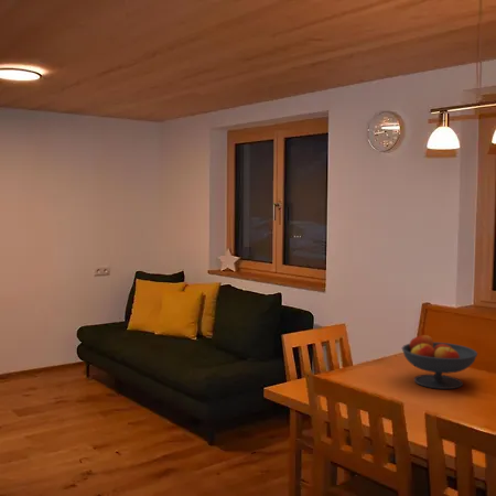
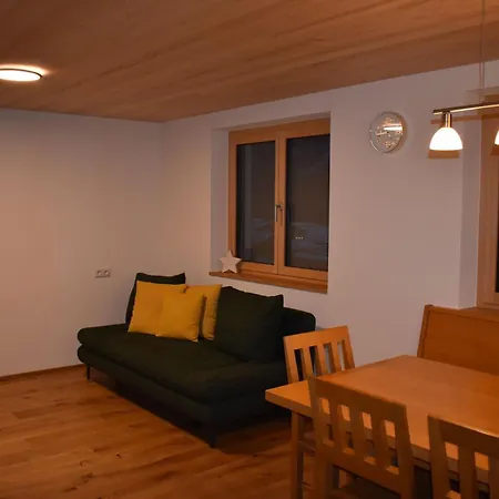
- fruit bowl (439, 360)
